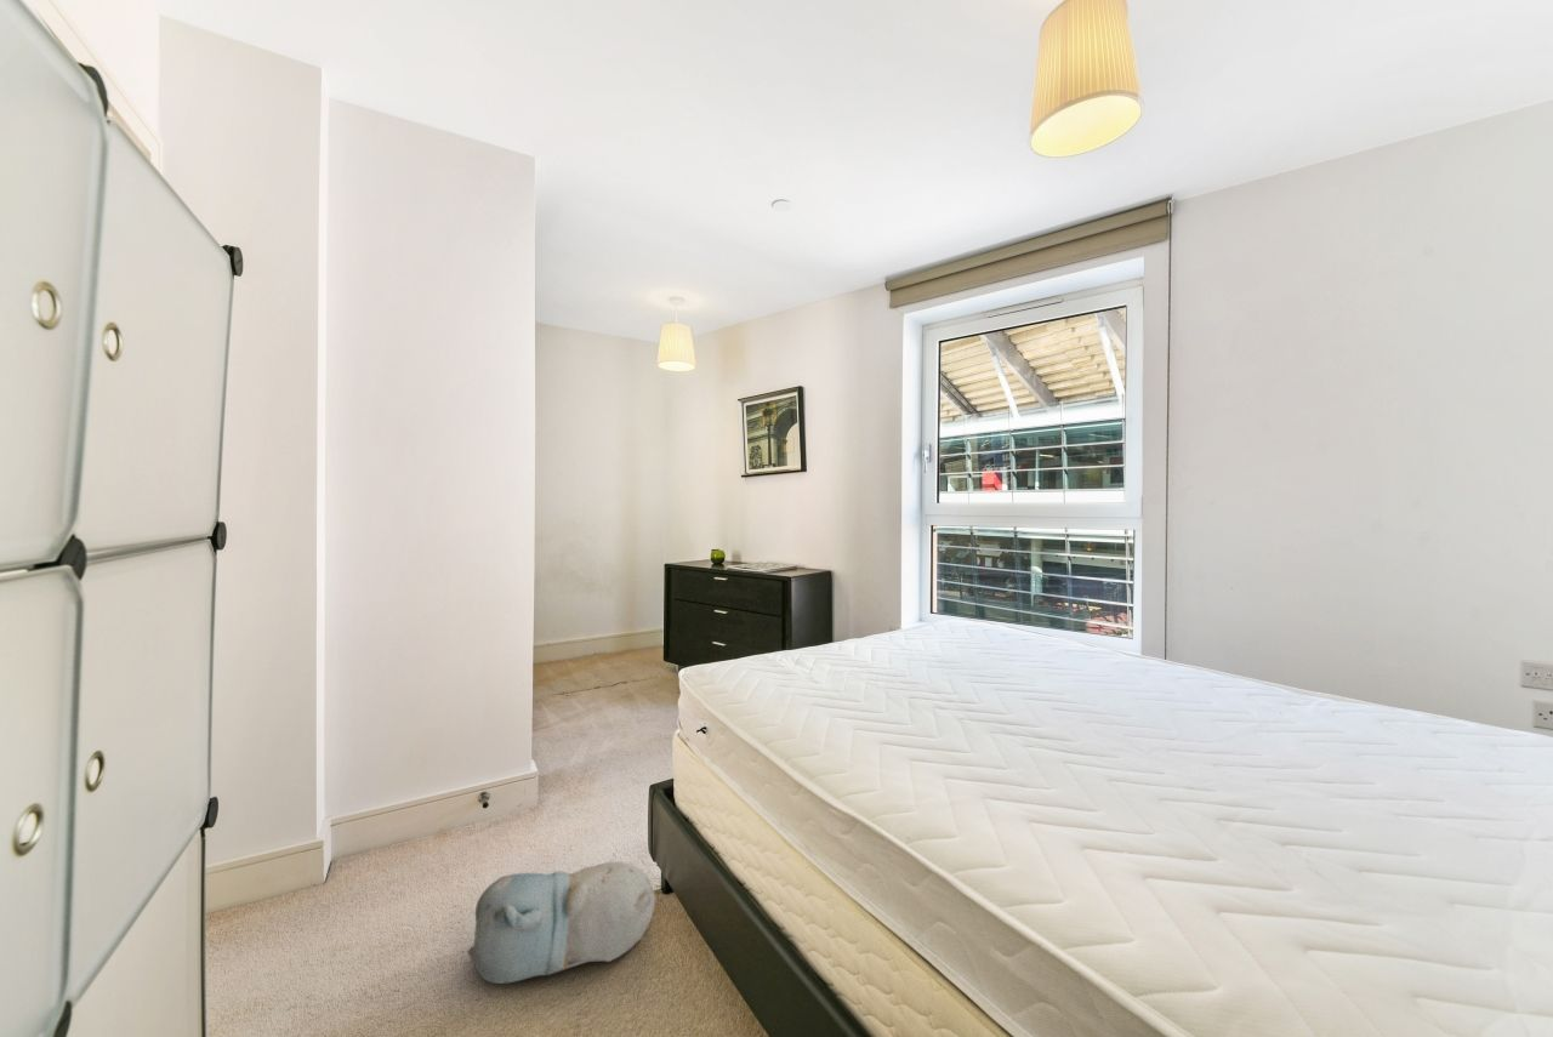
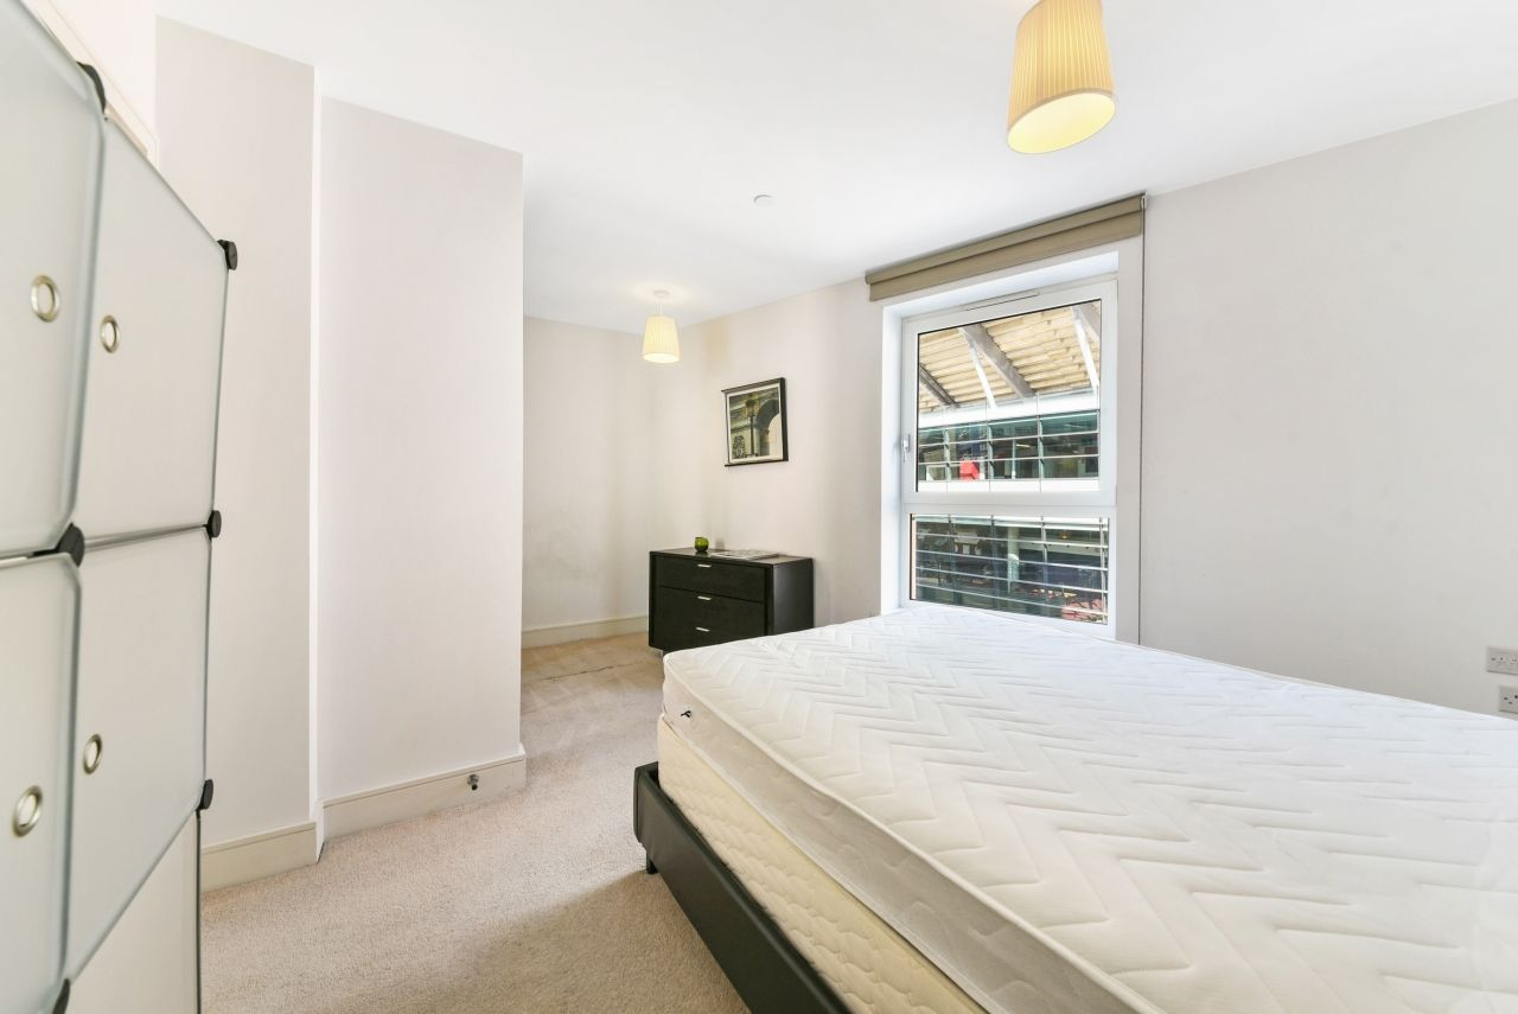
- plush toy (567, 905)
